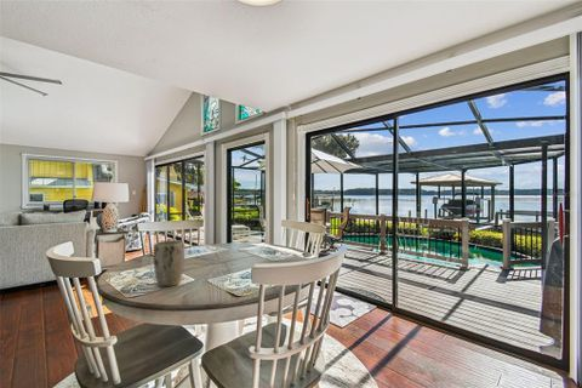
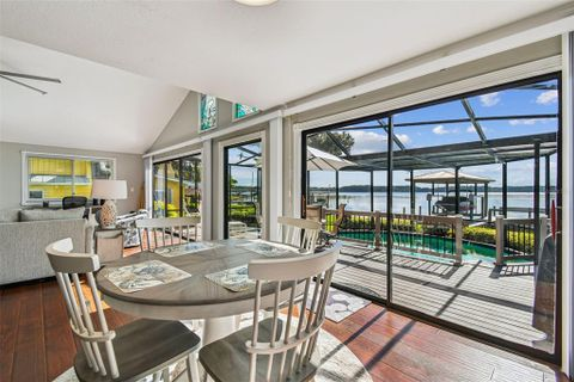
- plant pot (169, 262)
